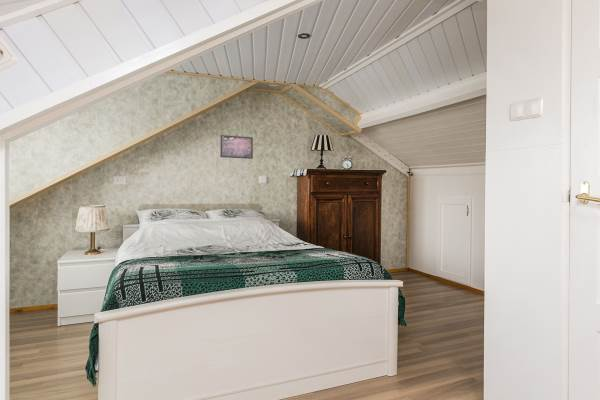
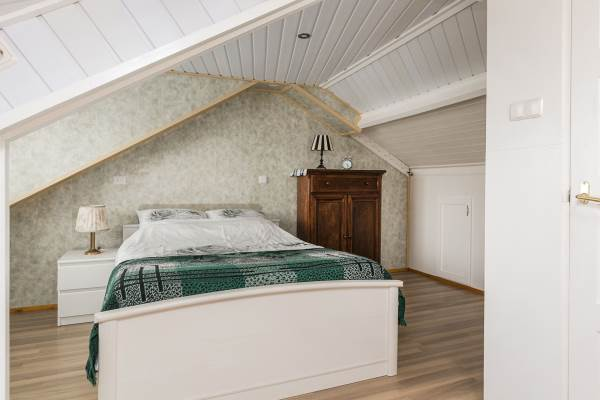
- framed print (236, 147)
